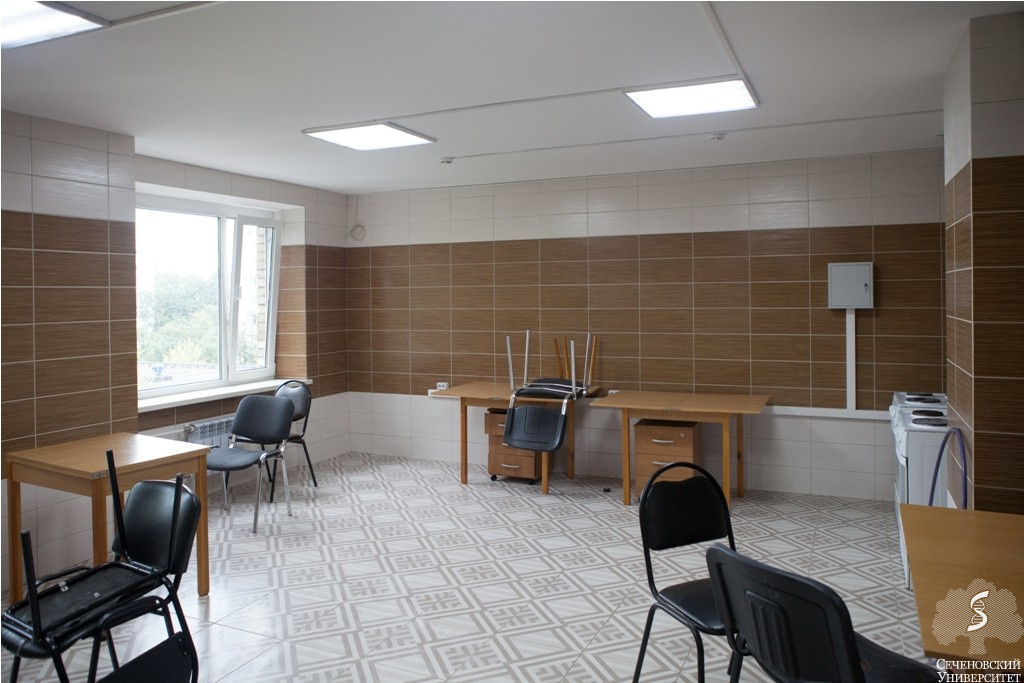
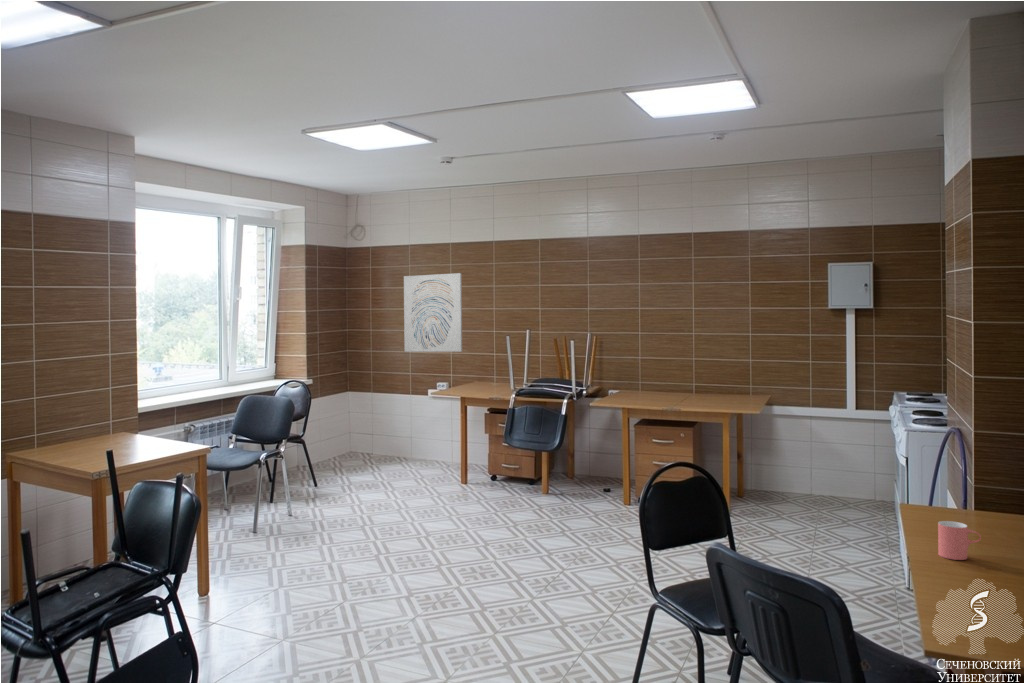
+ cup (959, 540)
+ wall art (432, 313)
